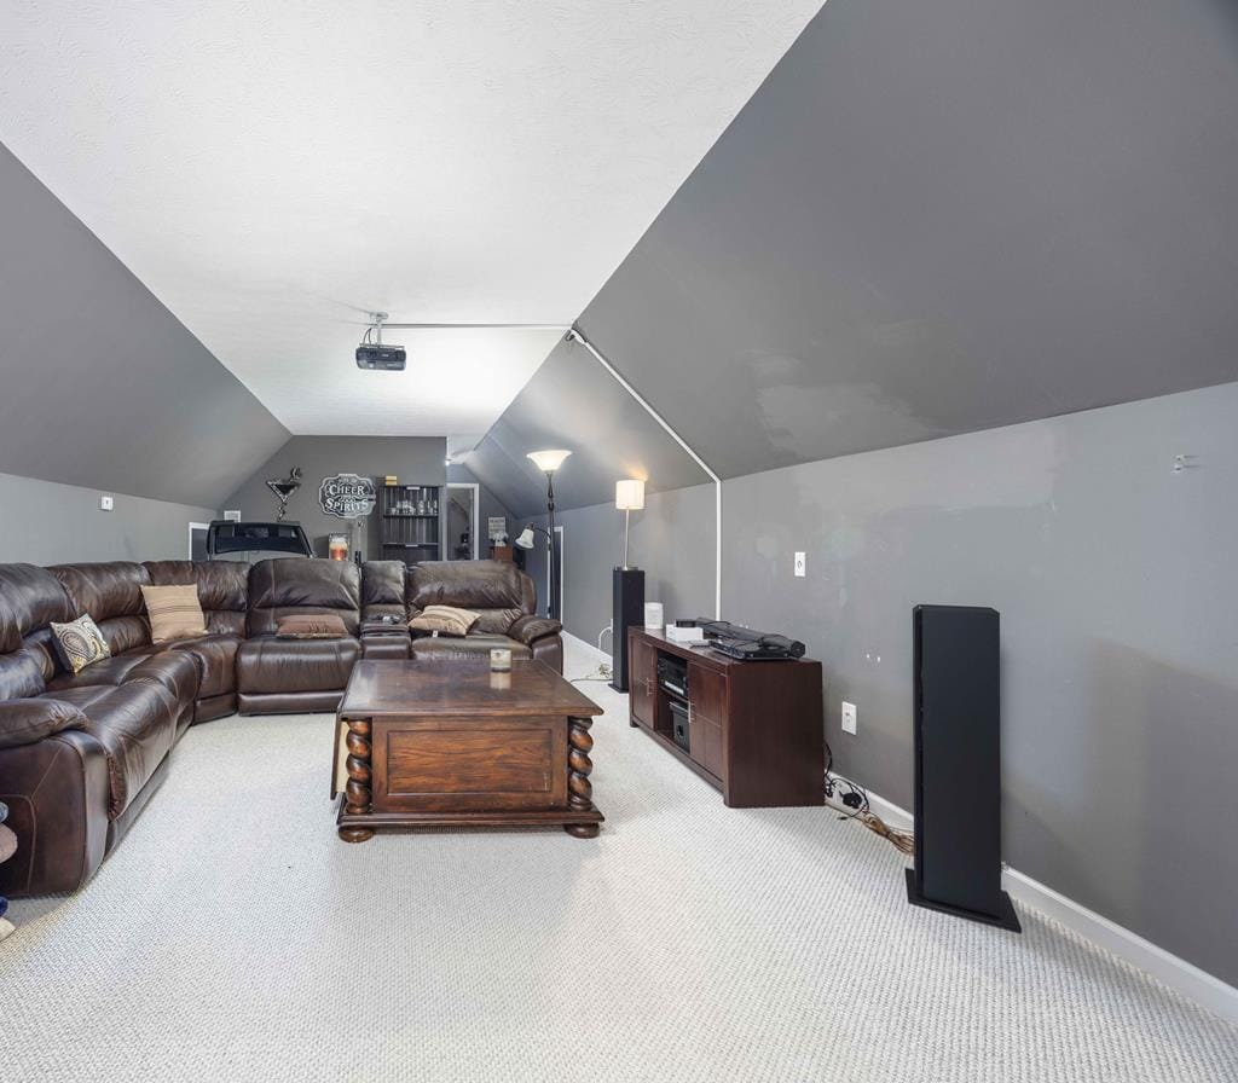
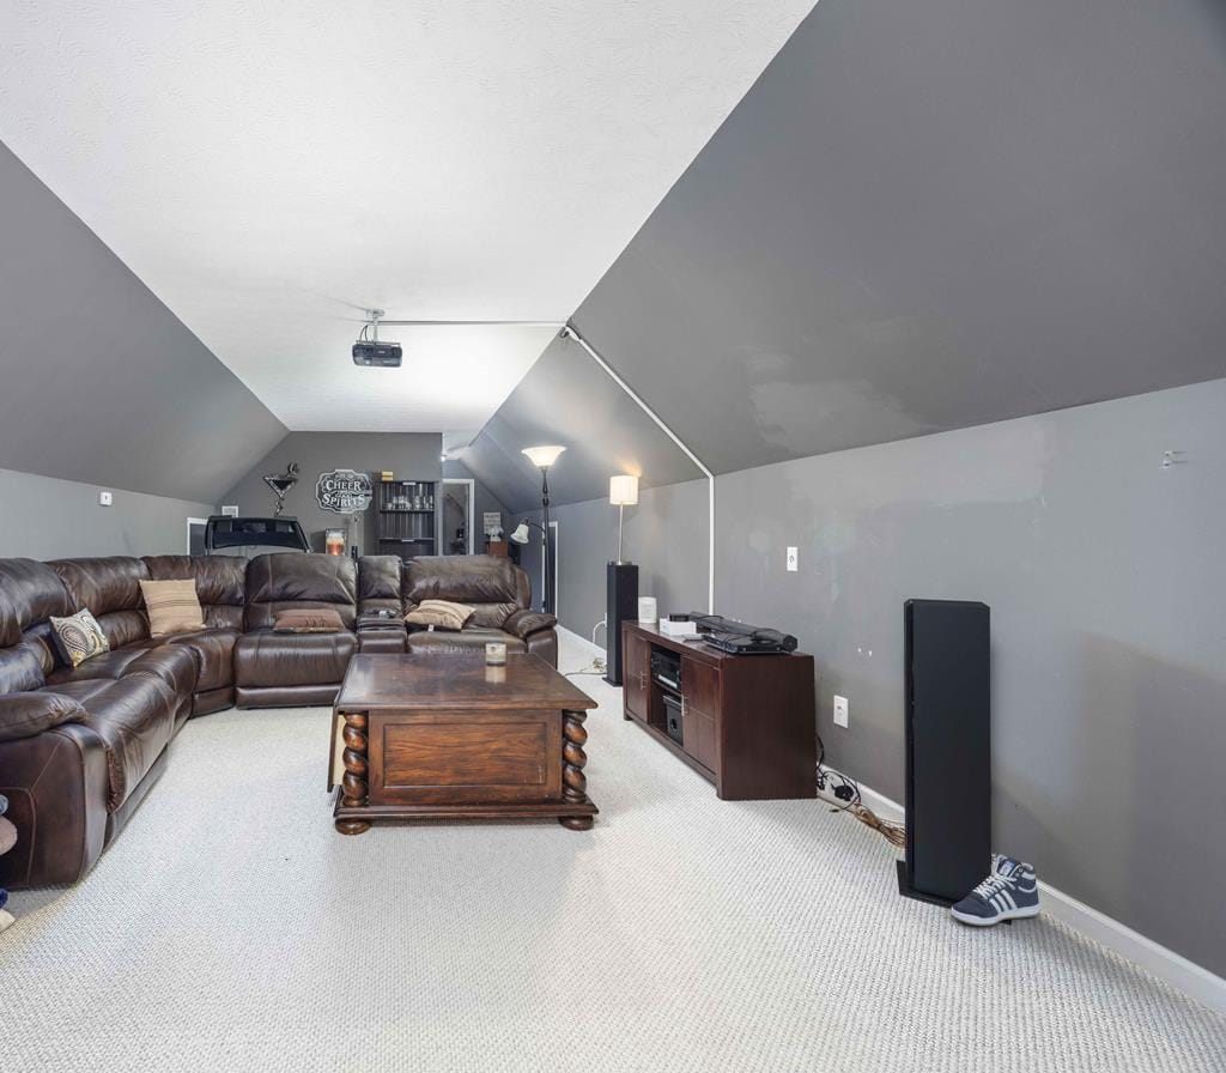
+ sneaker (994, 887)
